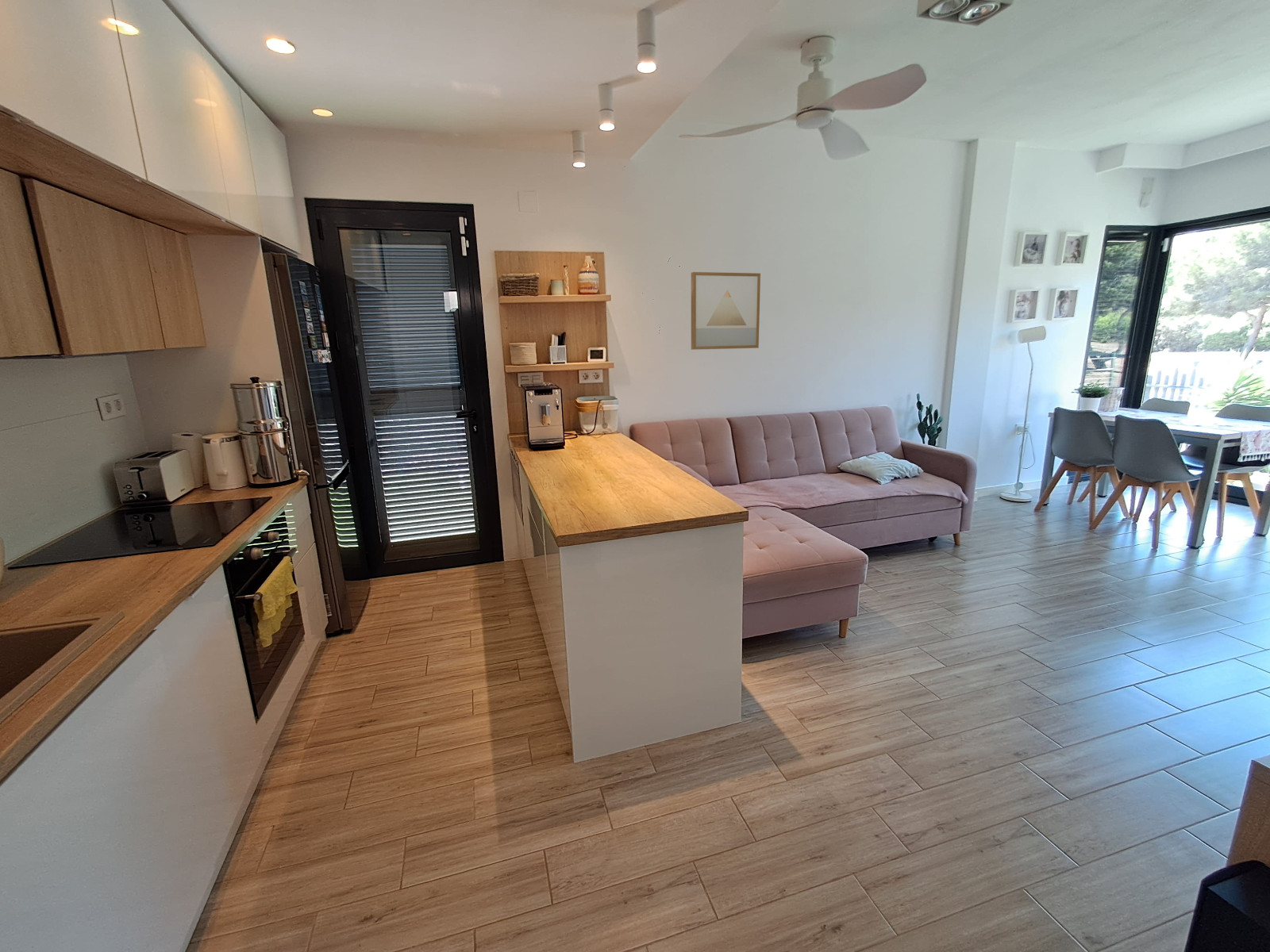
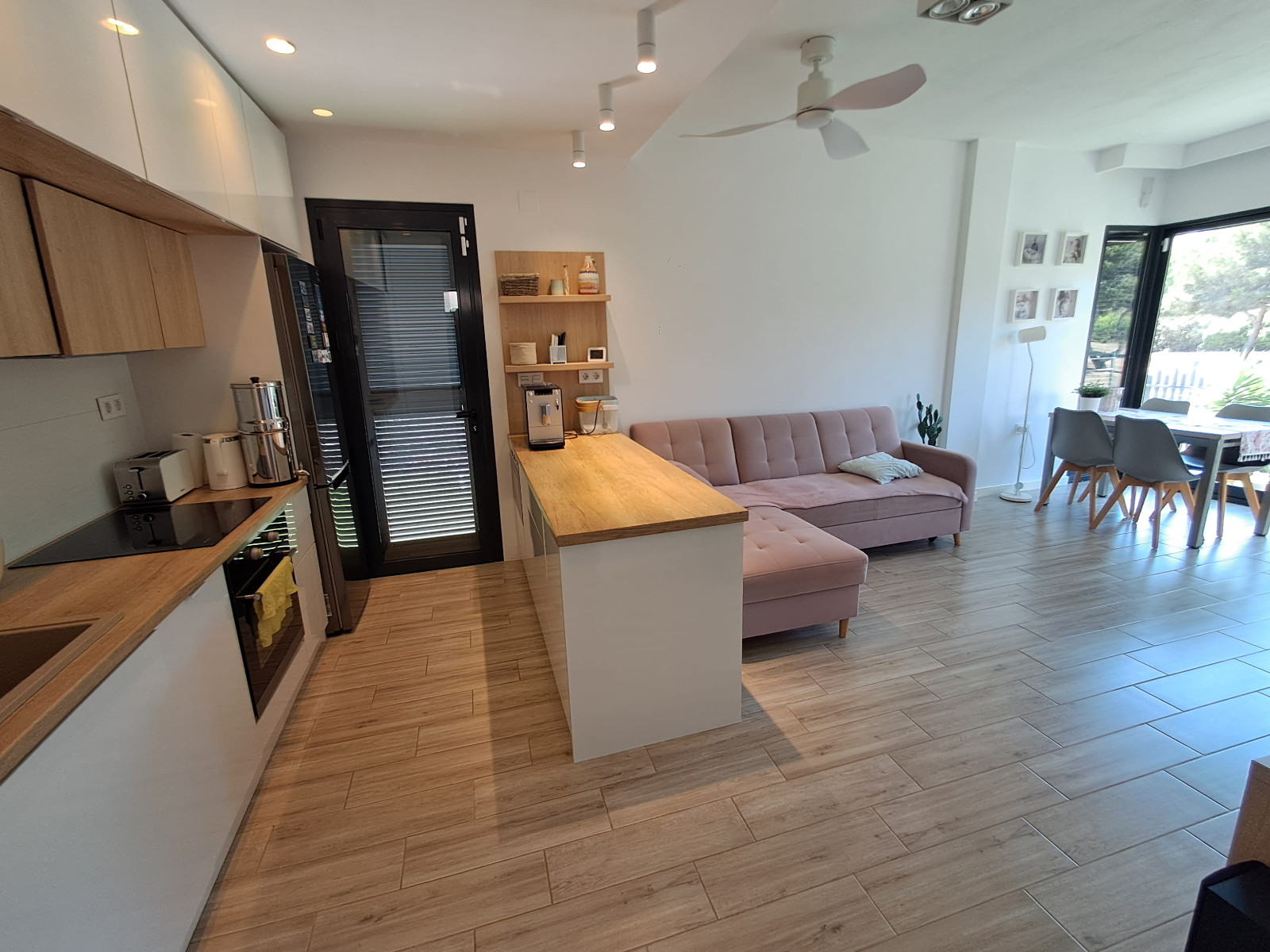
- wall art (725, 311)
